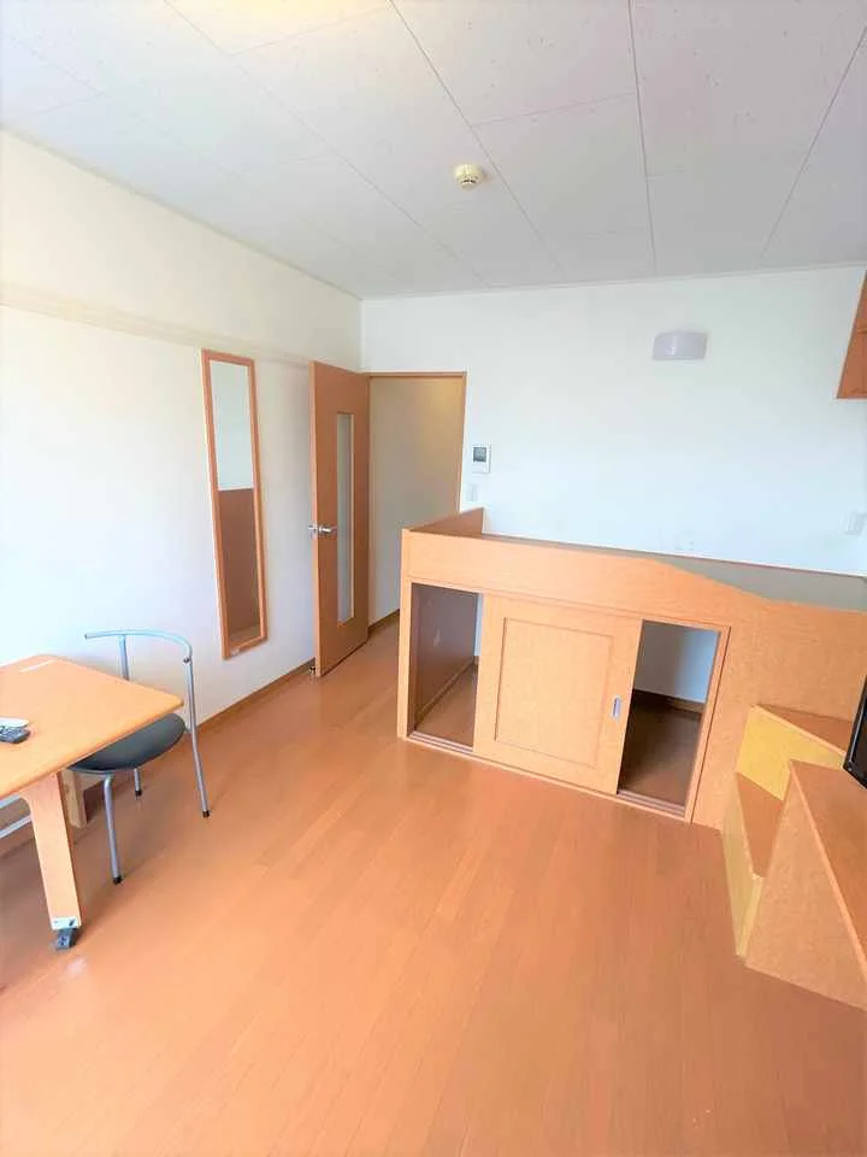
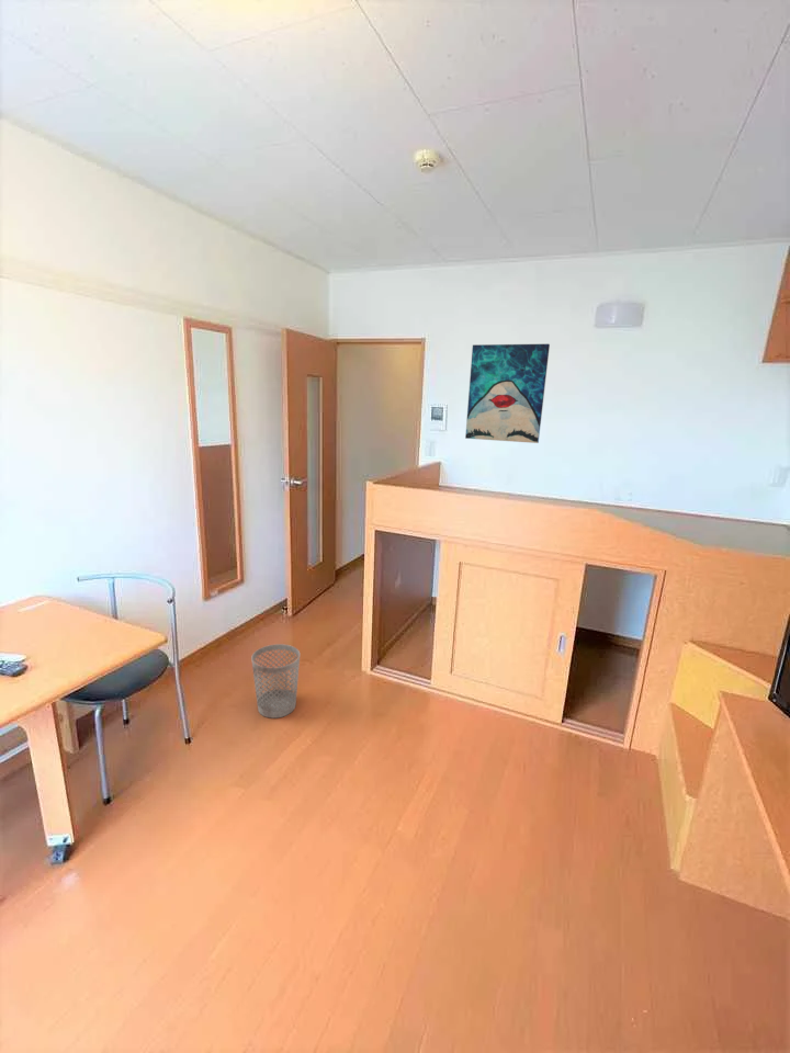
+ wall art (505, 394)
+ wastebasket (276, 681)
